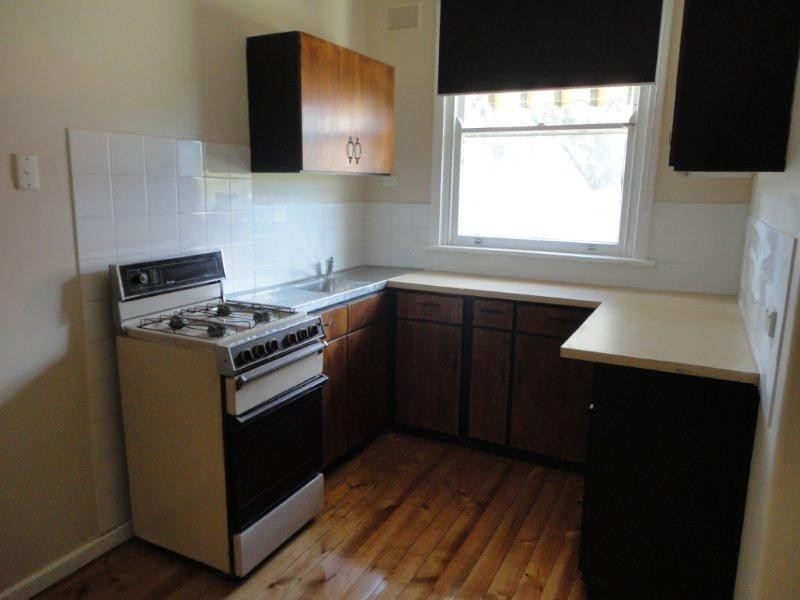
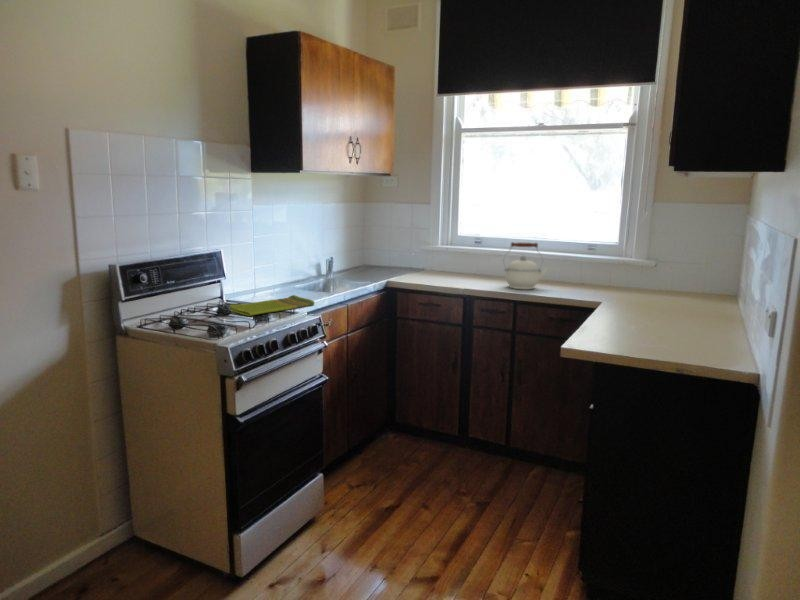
+ kettle (525, 265)
+ dish towel (273, 304)
